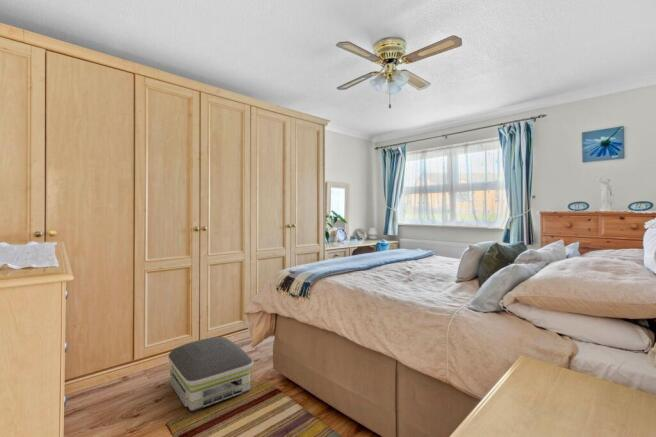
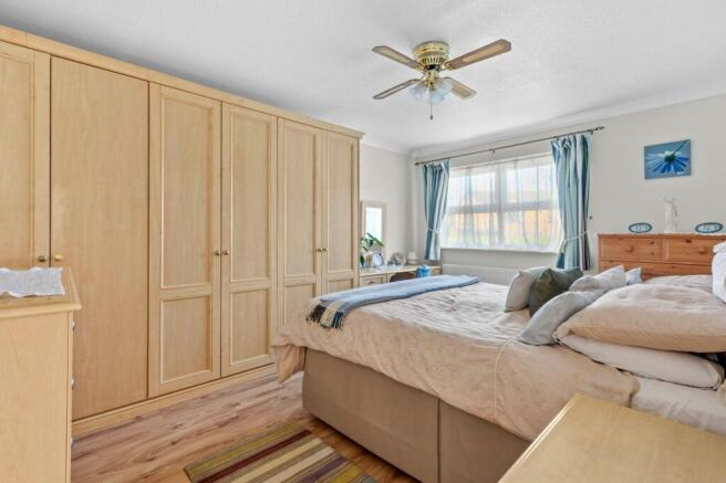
- air purifier (209, 364)
